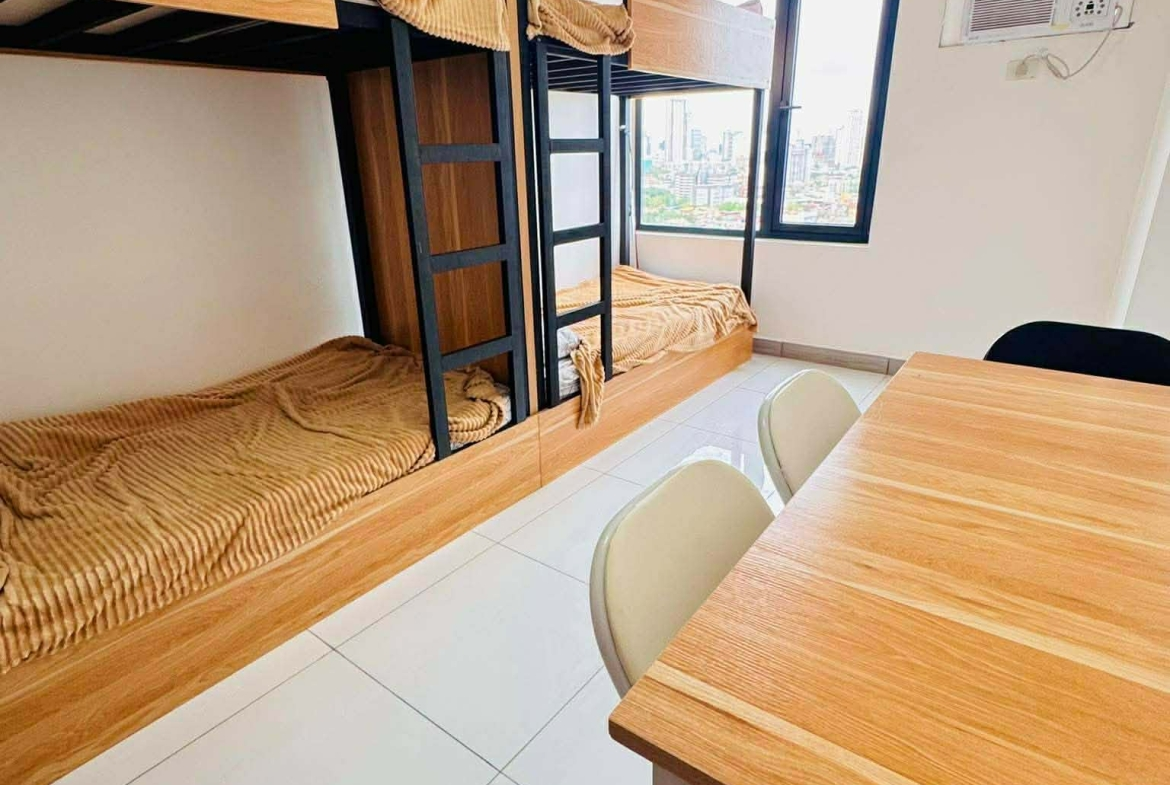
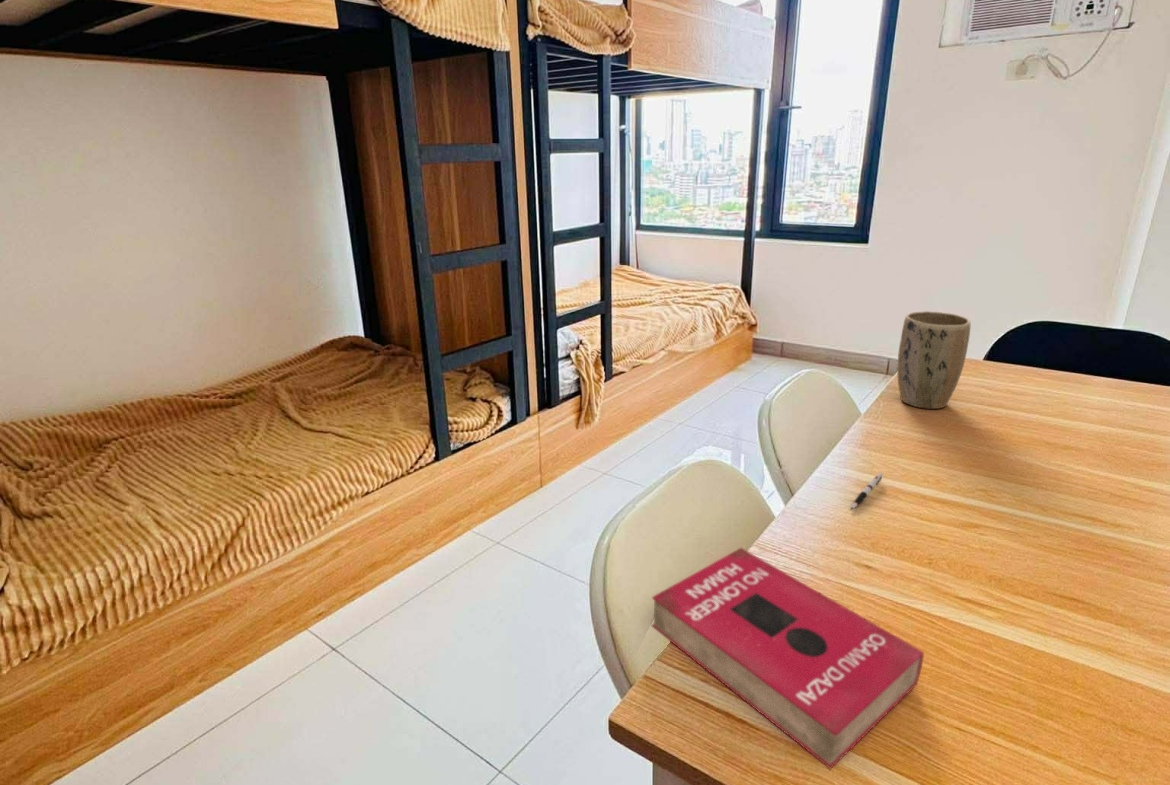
+ book (778, 637)
+ plant pot (930, 360)
+ pen (867, 491)
